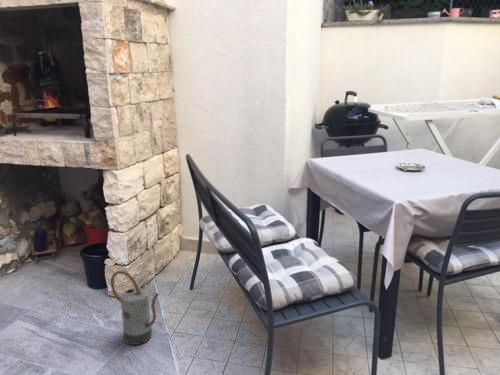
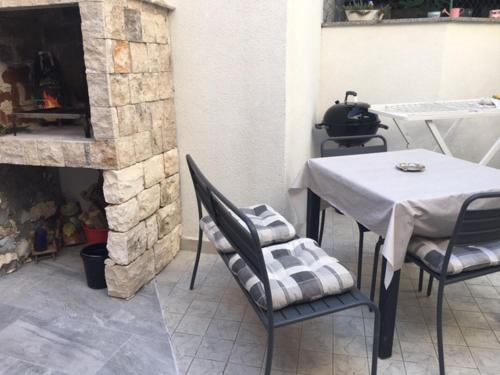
- watering can (135, 305)
